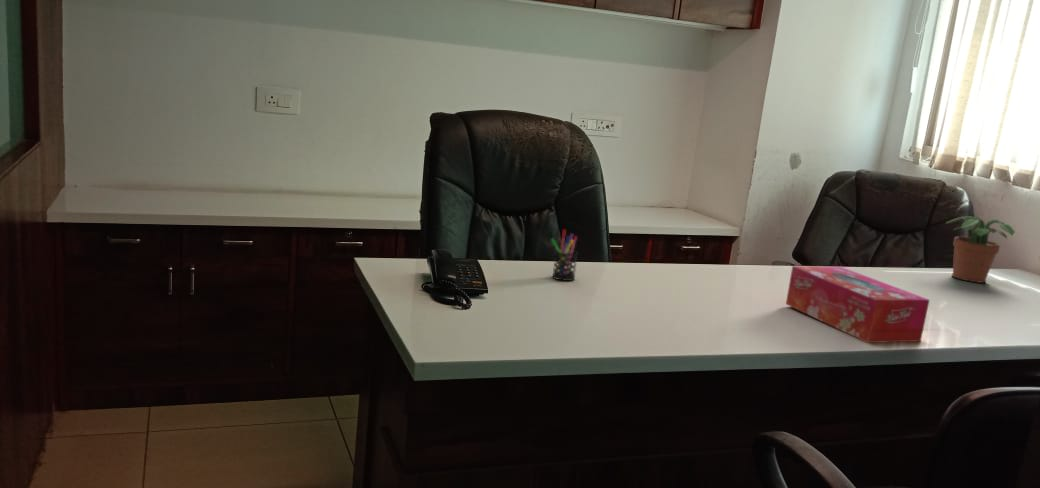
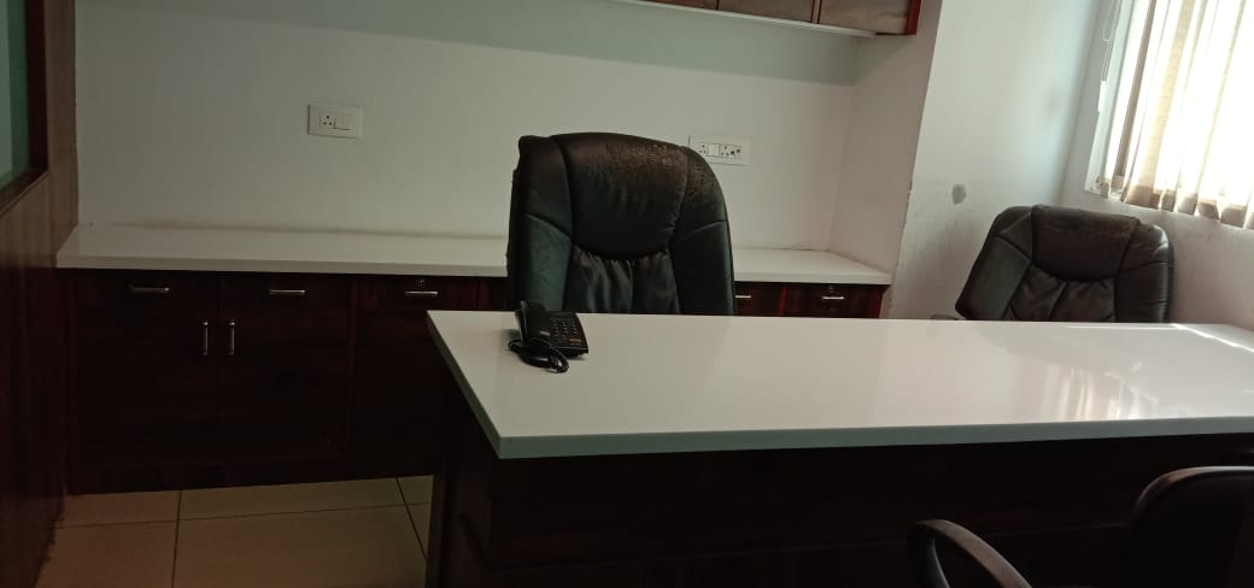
- potted plant (977, 248)
- pen holder (563, 254)
- tissue box (853, 302)
